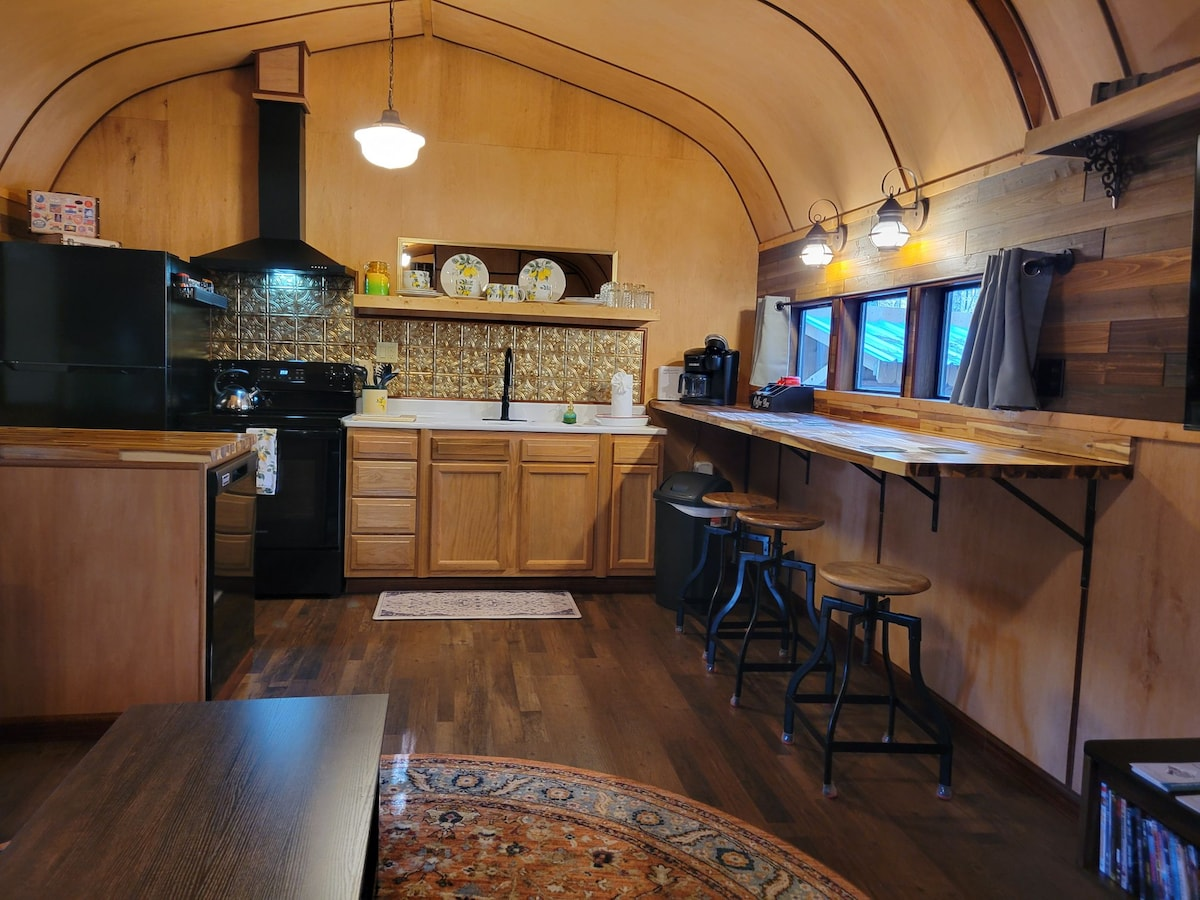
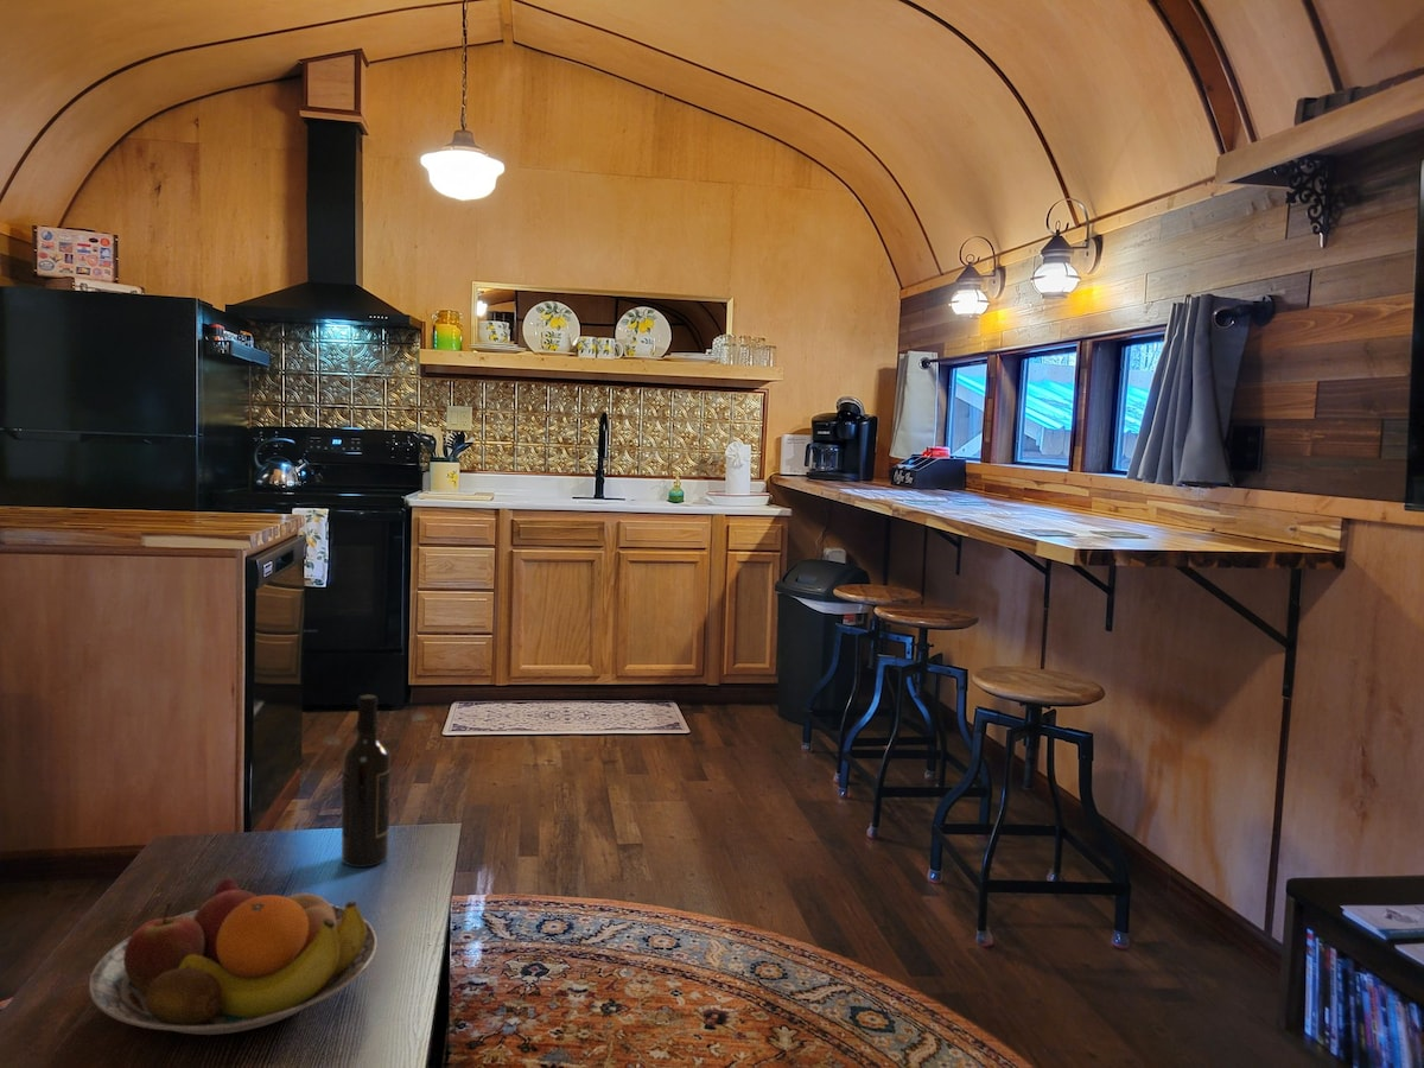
+ wine bottle (365, 778)
+ fruit bowl (240, 945)
